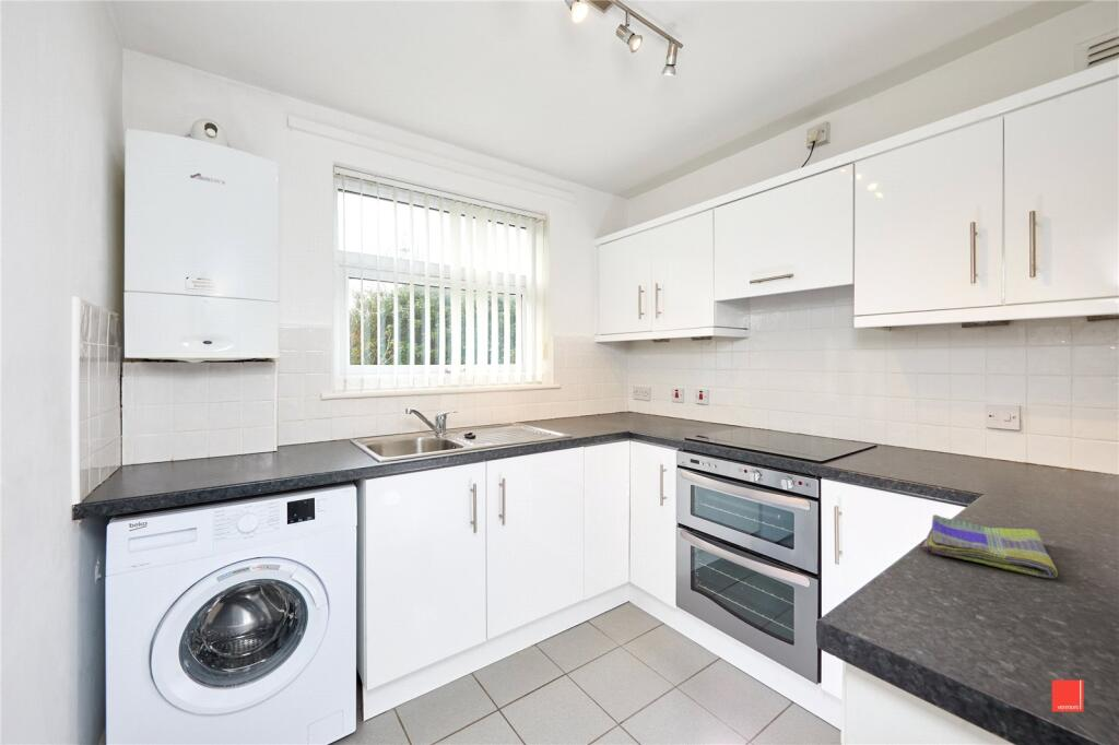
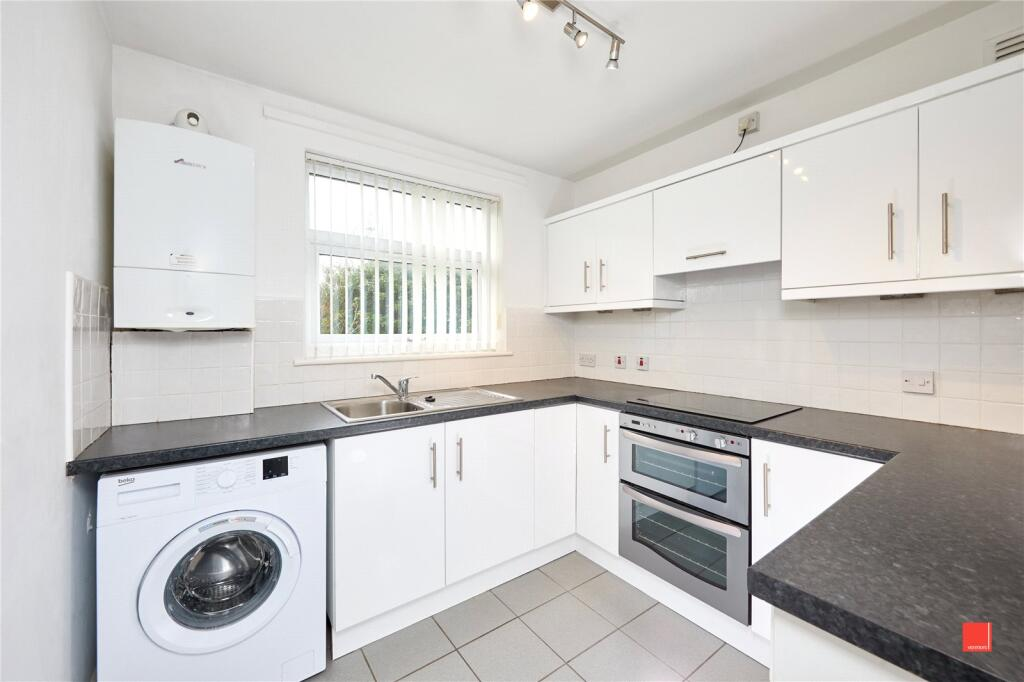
- dish towel (985, 541)
